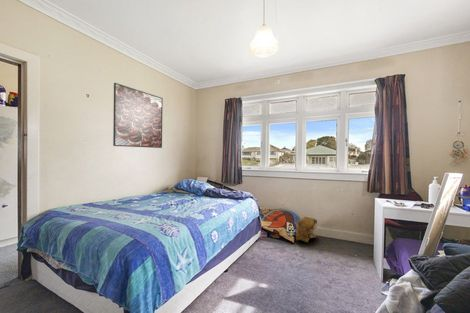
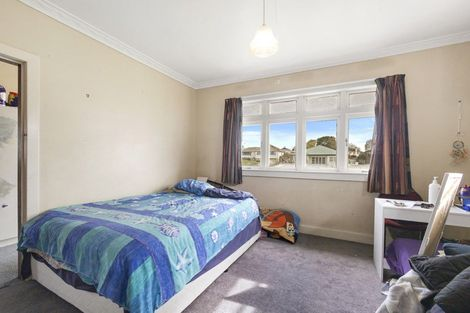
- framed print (140, 119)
- backpack (305, 229)
